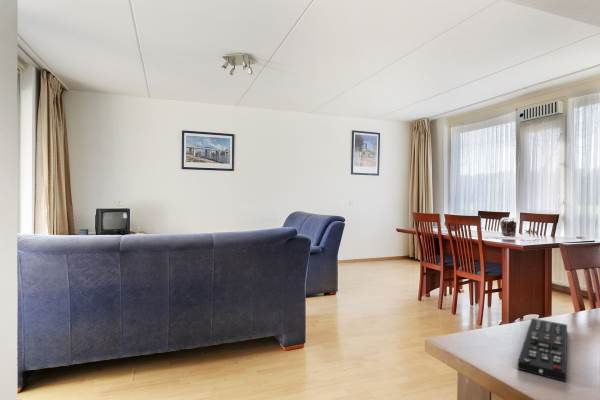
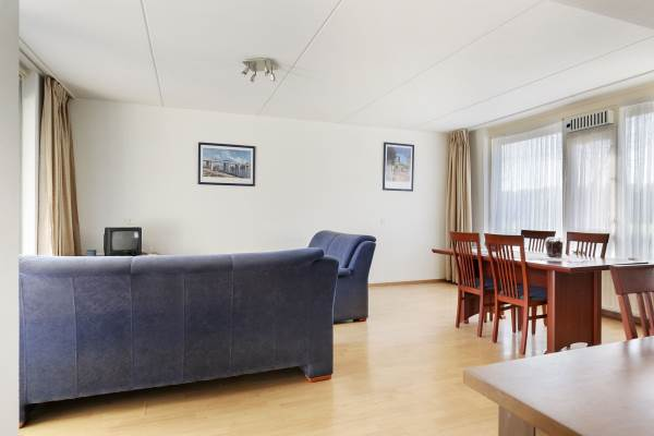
- remote control (545, 343)
